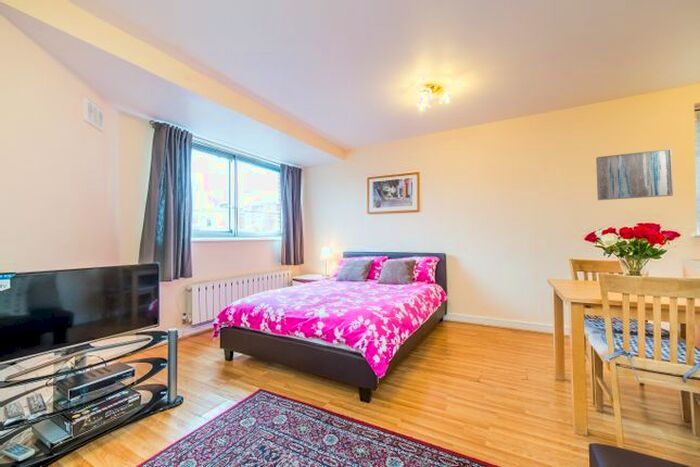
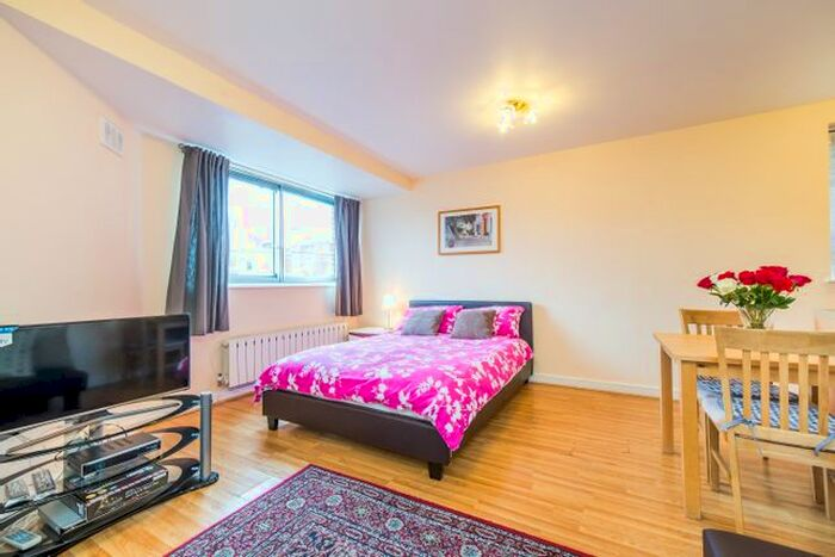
- wall art (632, 175)
